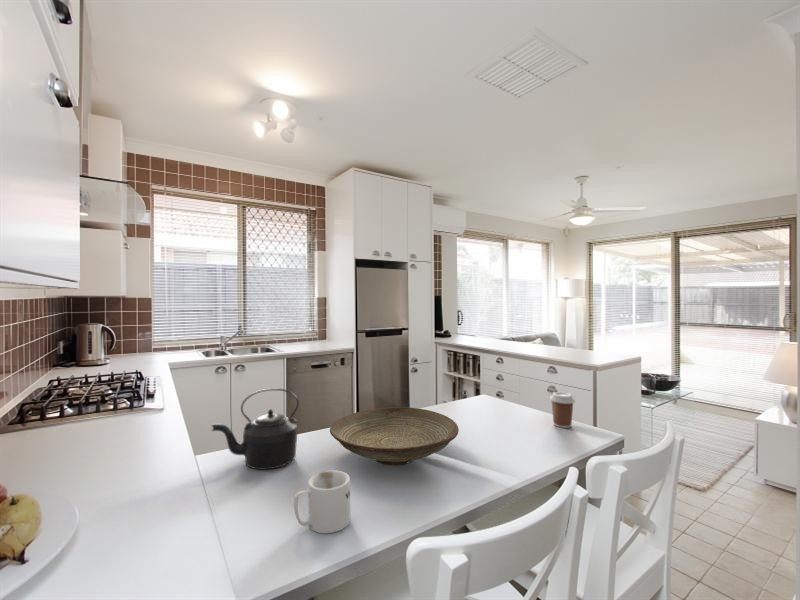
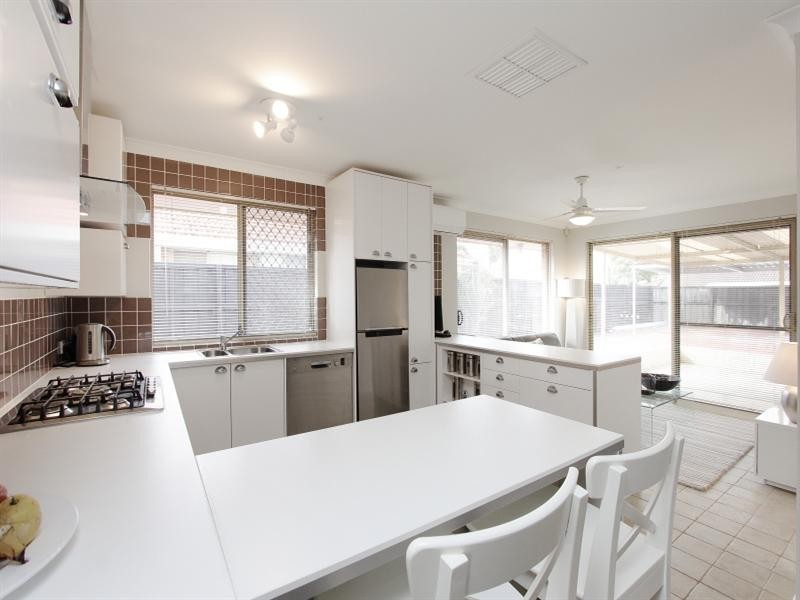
- kettle (257, 425)
- decorative bowl (394, 440)
- coffee cup (562, 409)
- mug (322, 502)
